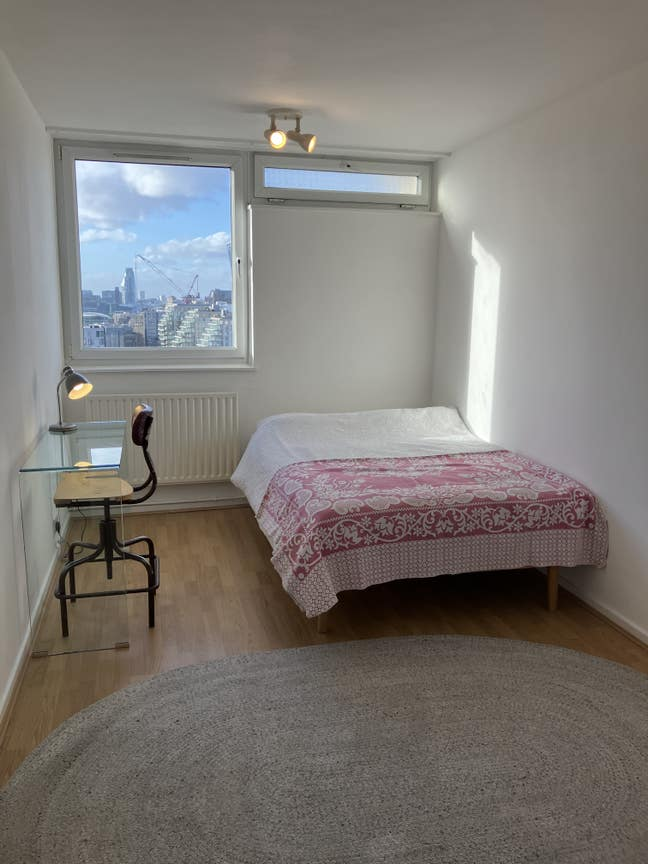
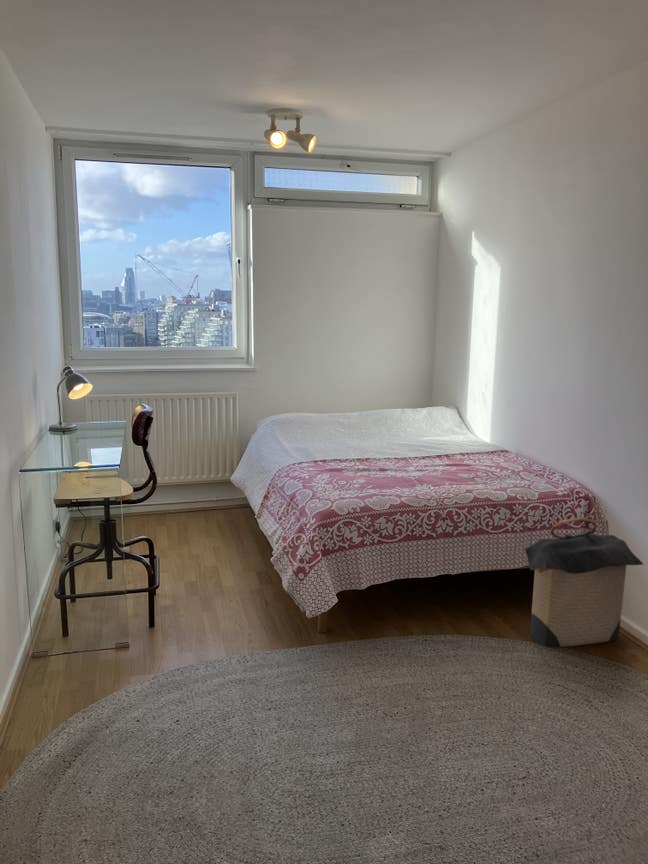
+ laundry hamper (579, 573)
